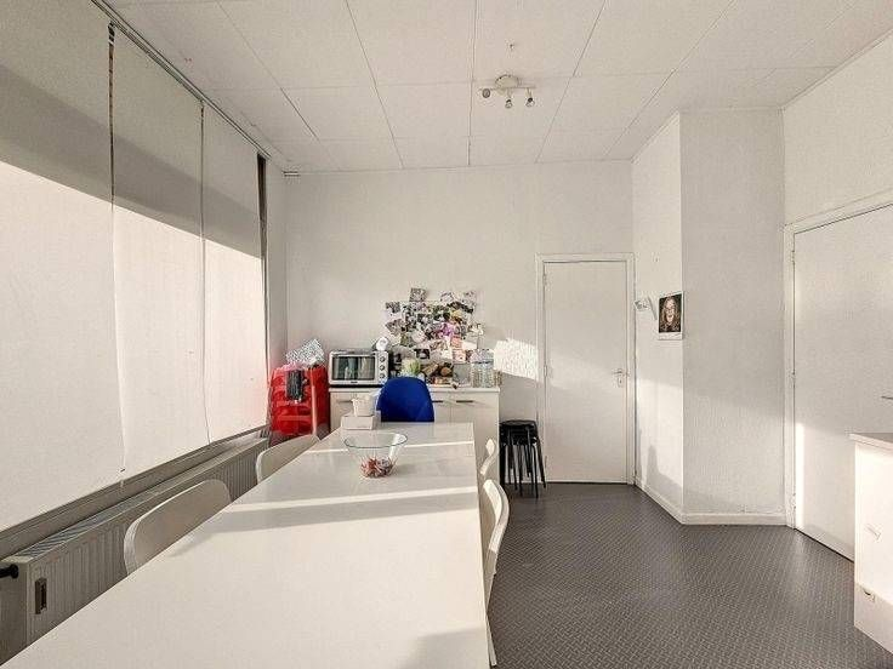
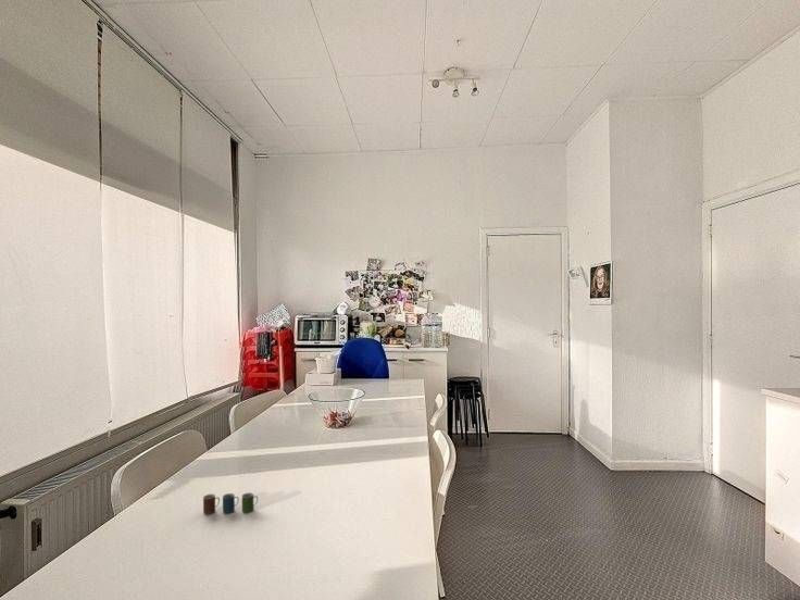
+ cup (230, 498)
